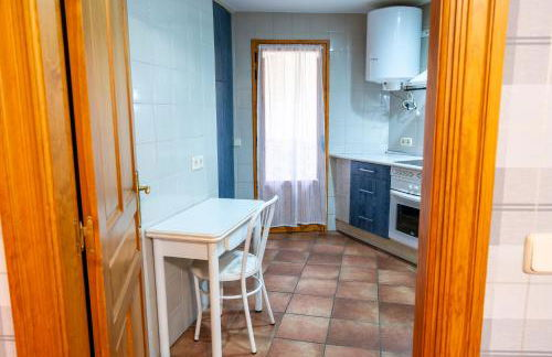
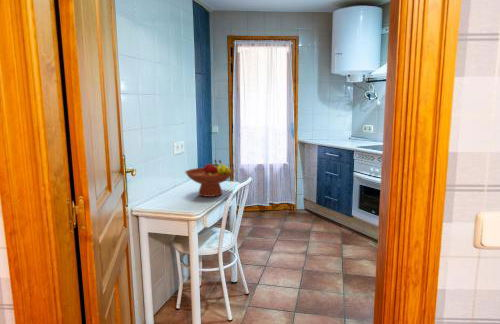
+ fruit bowl (210, 178)
